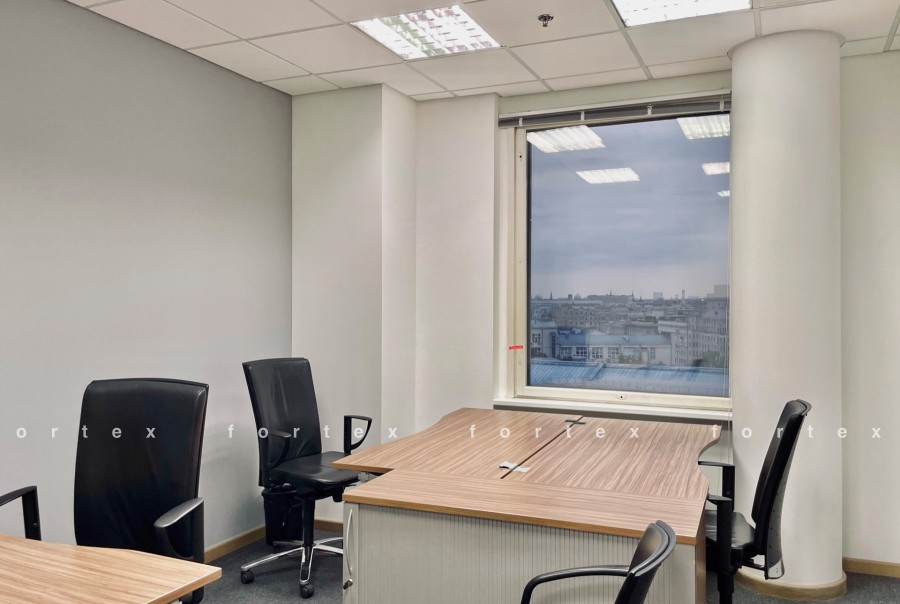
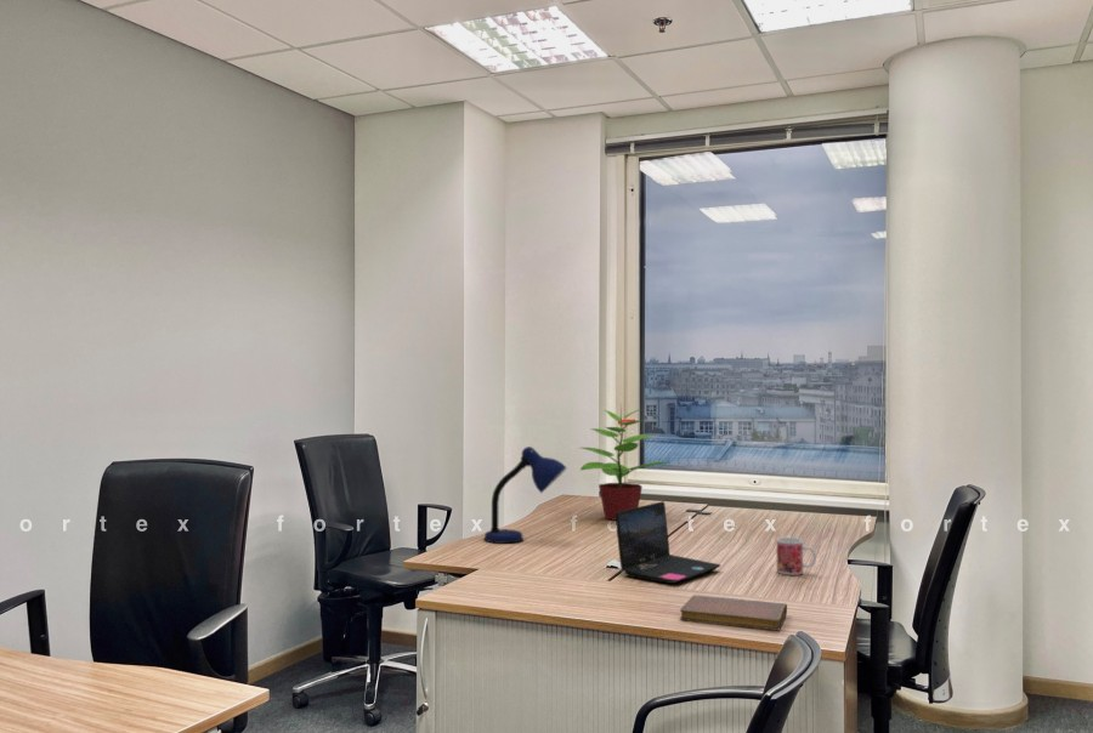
+ laptop (668, 541)
+ mug (795, 556)
+ potted plant (619, 461)
+ notebook (734, 610)
+ desk lamp (537, 488)
